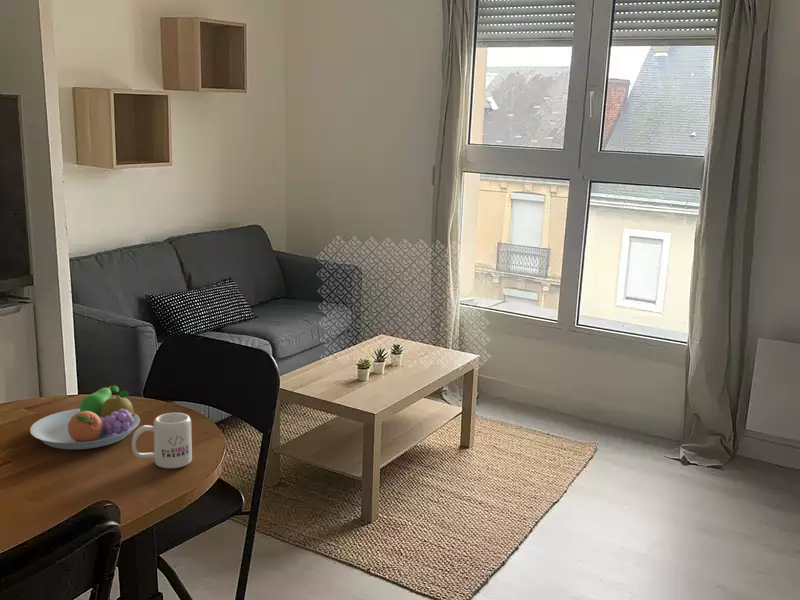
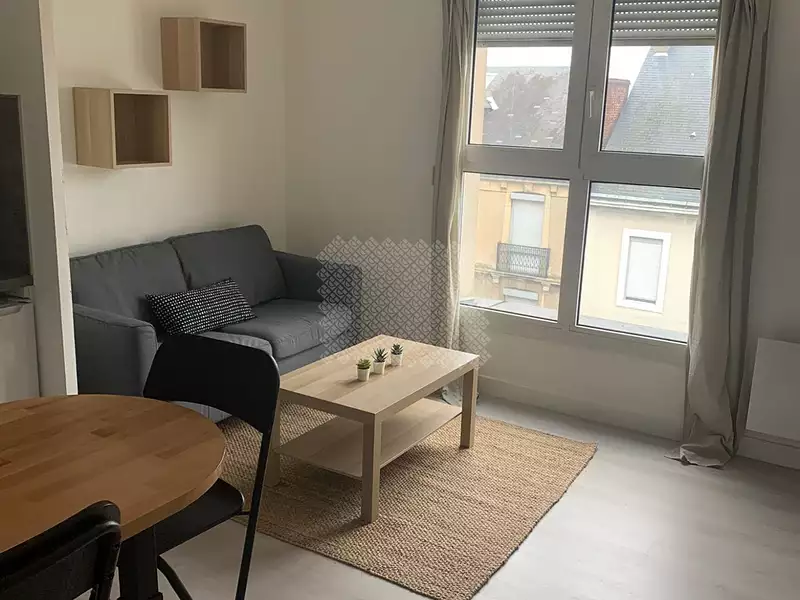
- fruit bowl (89, 413)
- mug (161, 441)
